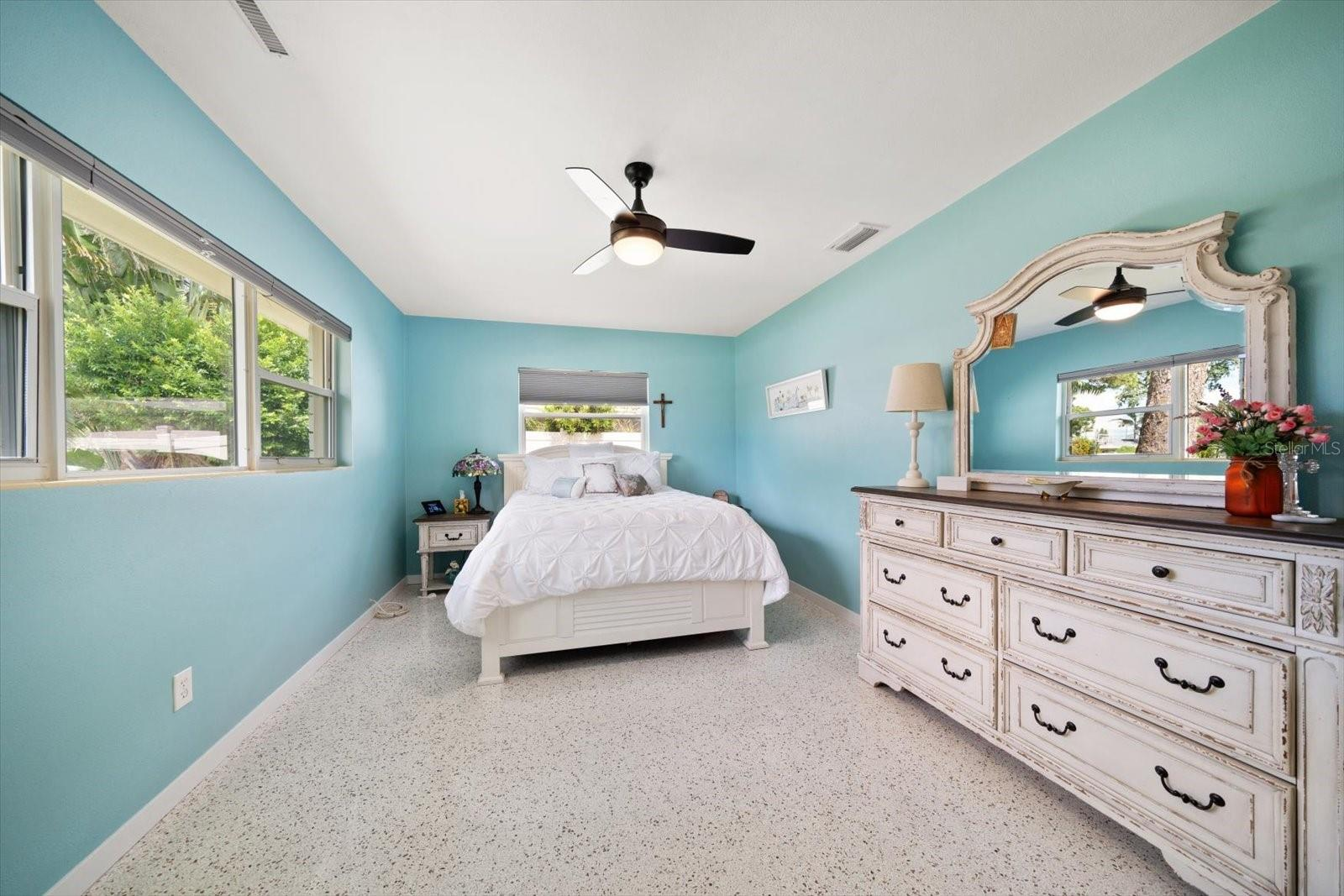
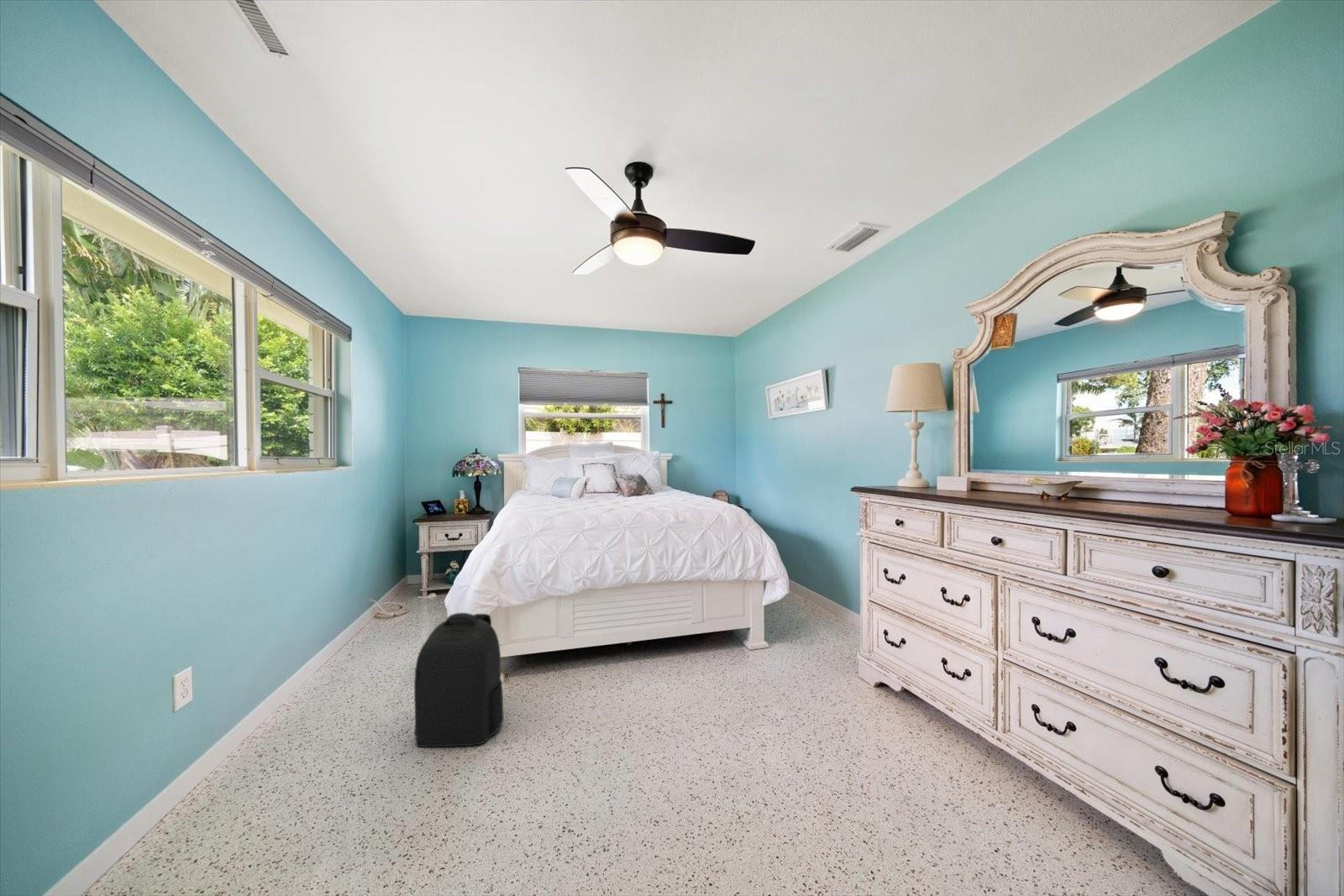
+ backpack (462, 668)
